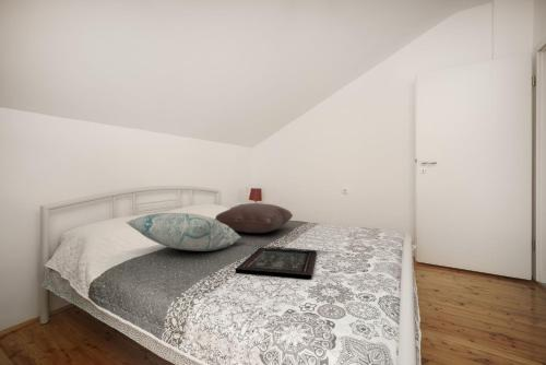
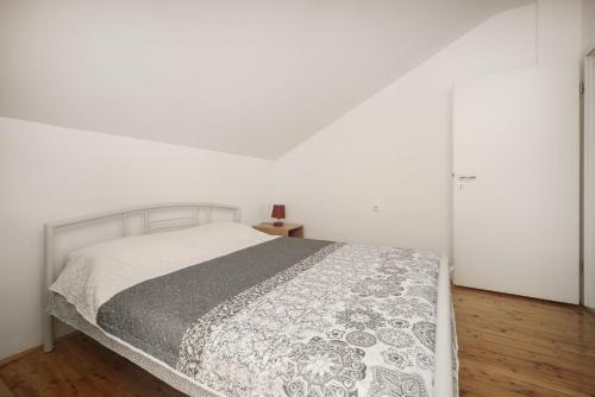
- decorative pillow (187, 233)
- tray (281, 260)
- pillow (256, 217)
